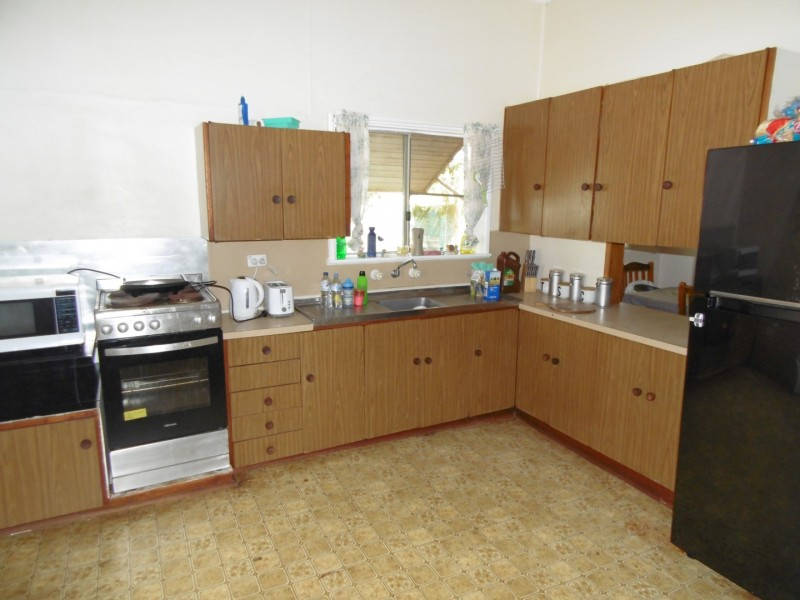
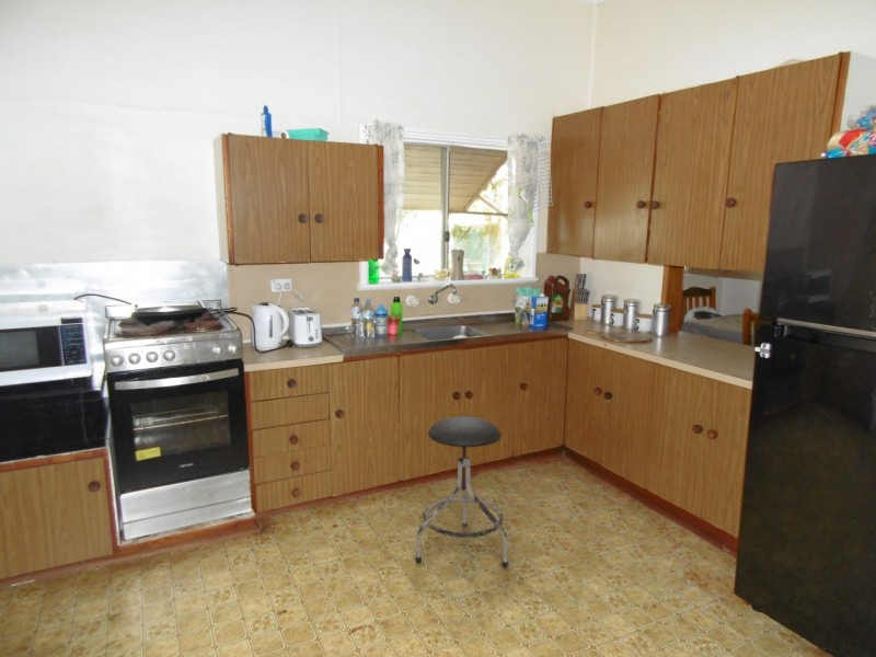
+ stool (463, 483)
